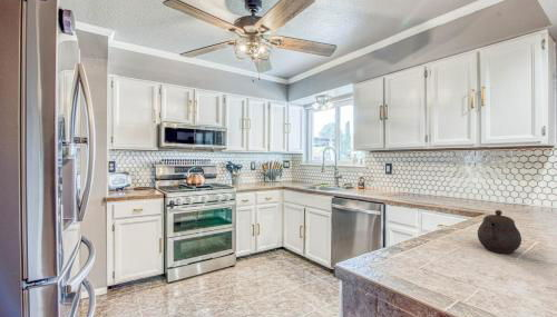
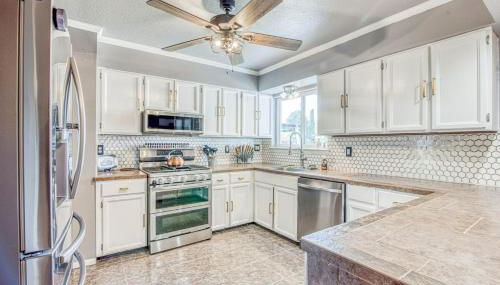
- teapot (499, 229)
